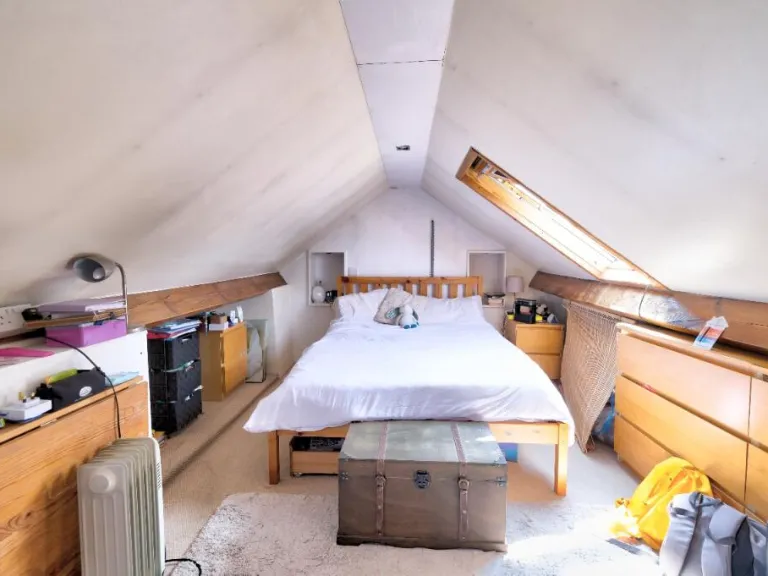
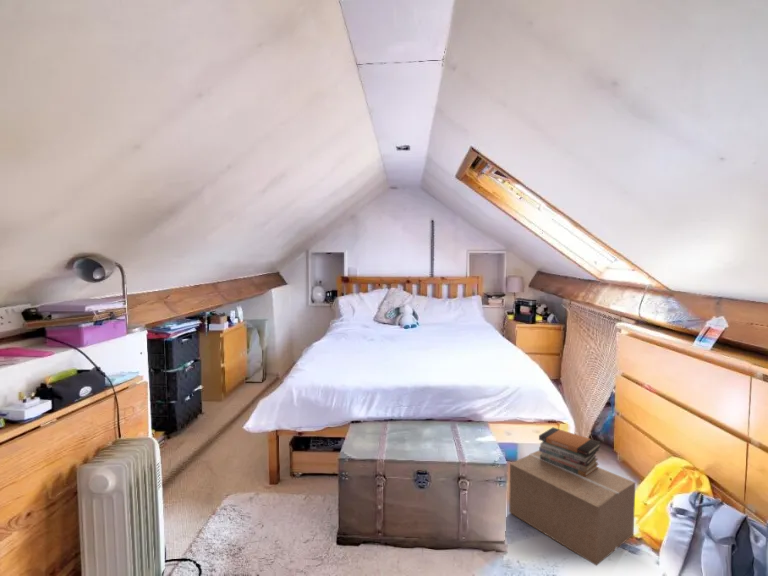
+ cardboard box (569, 497)
+ book stack (568, 450)
